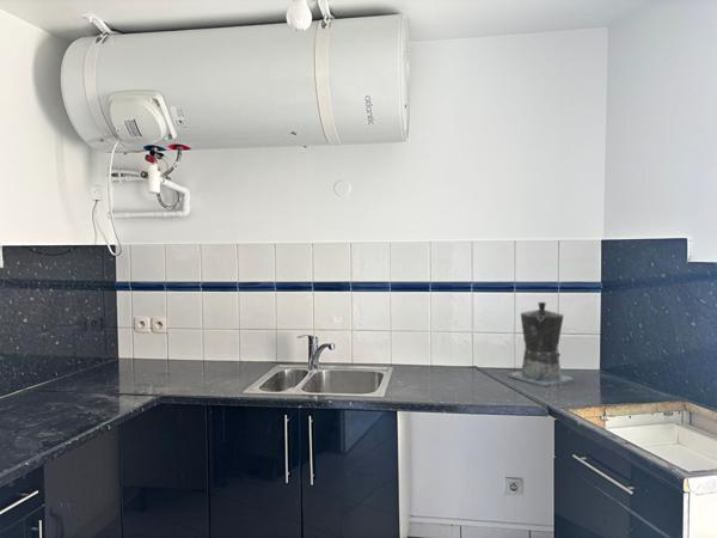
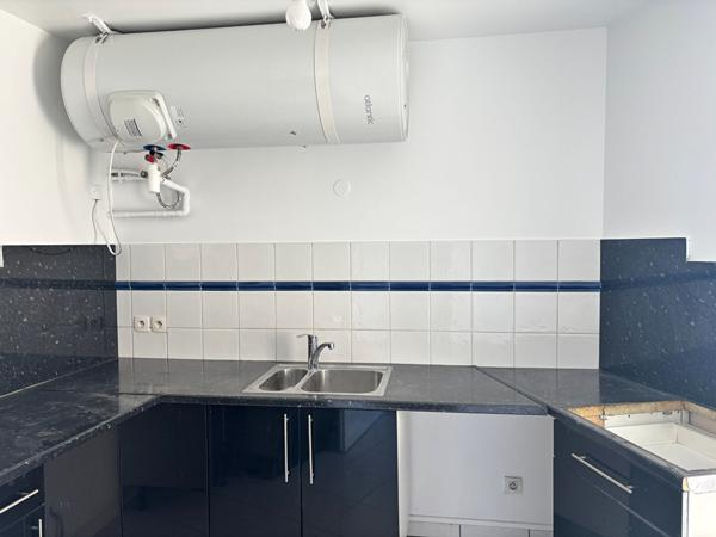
- coffee maker (540, 340)
